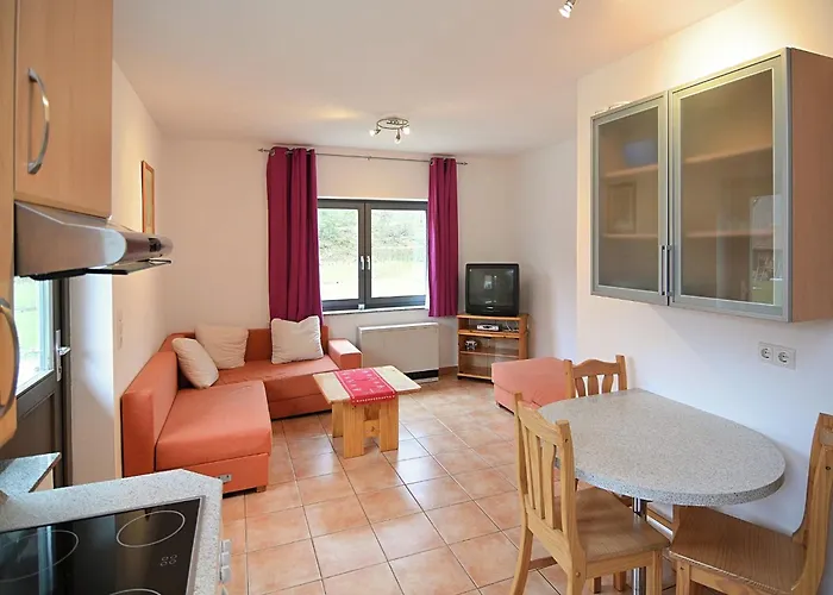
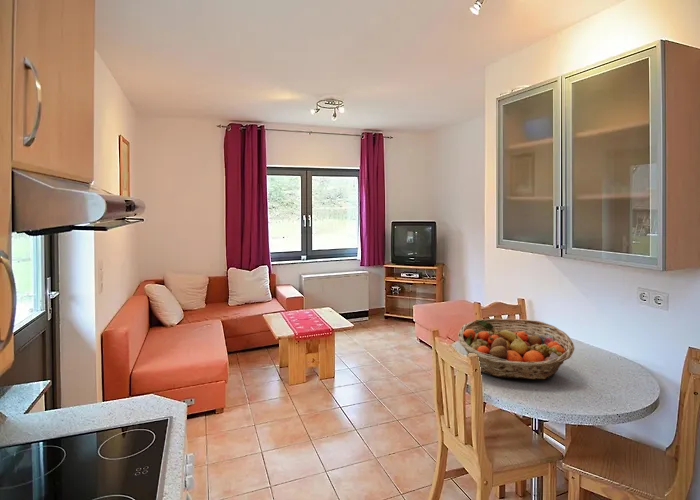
+ fruit basket (513, 347)
